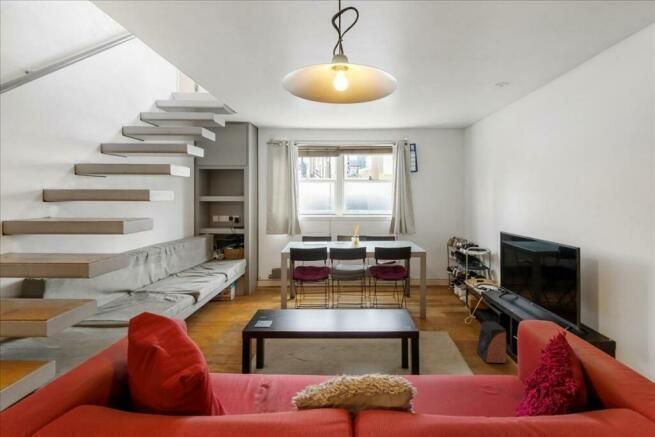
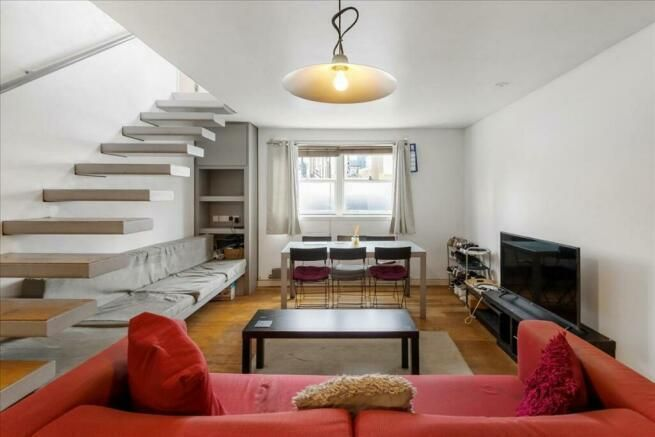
- speaker (491, 341)
